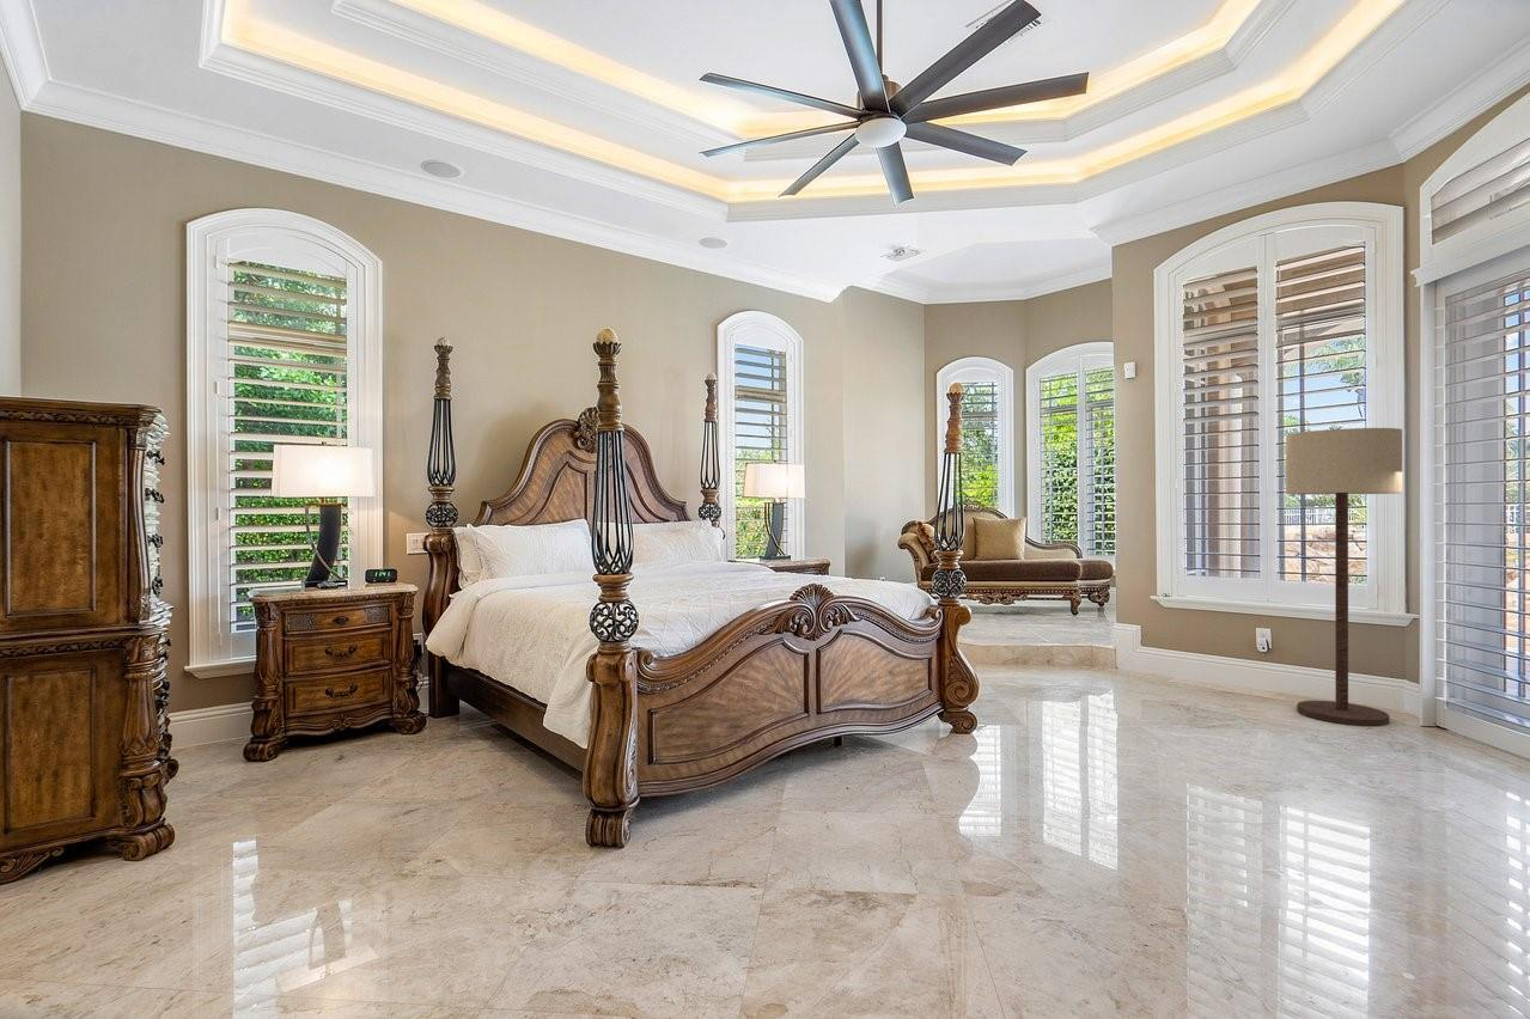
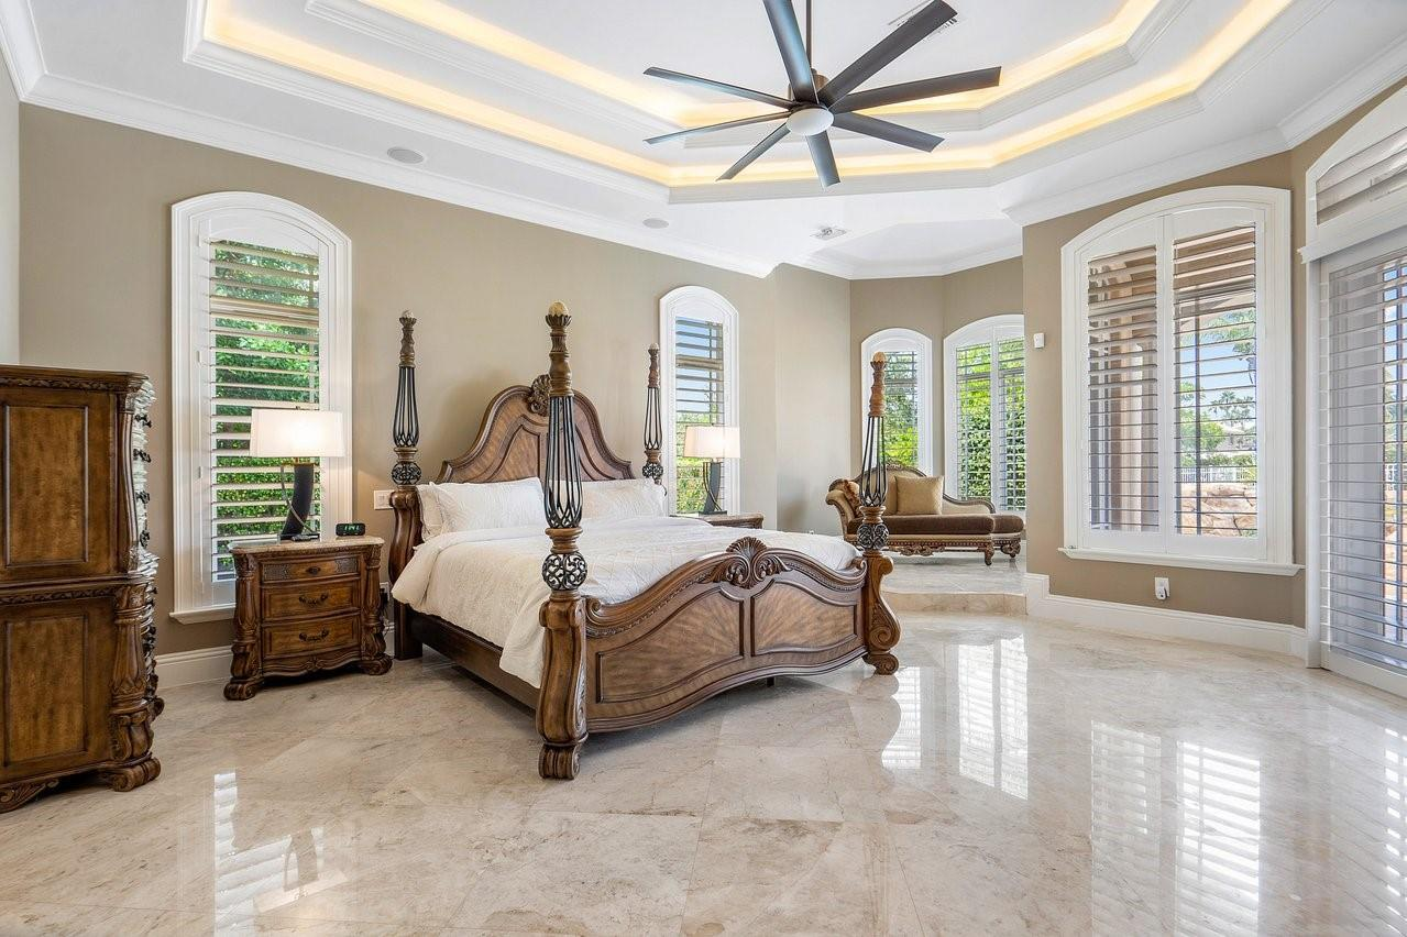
- floor lamp (1341, 574)
